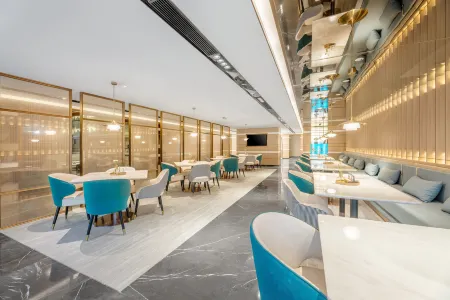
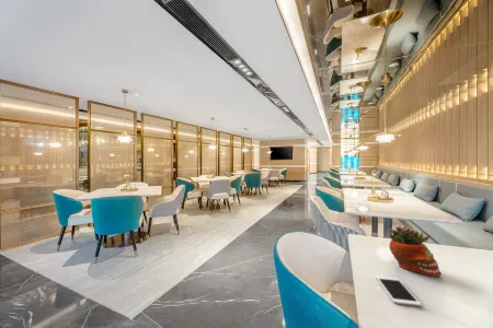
+ cell phone (395, 289)
+ succulent planter (413, 247)
